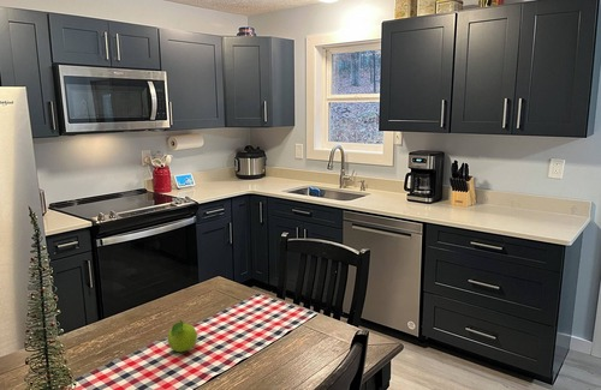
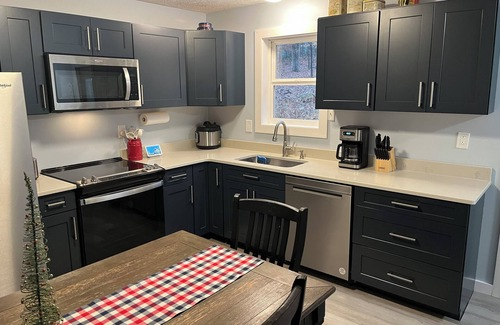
- fruit (179, 336)
